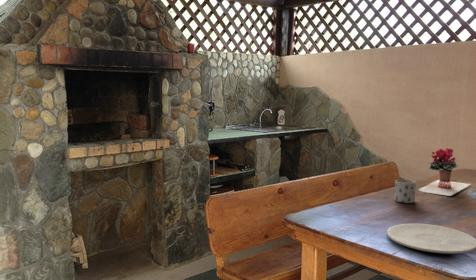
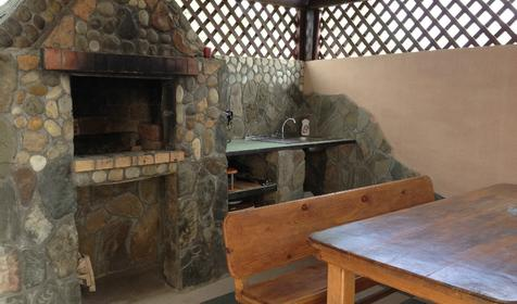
- potted flower (444, 168)
- mug (405, 190)
- plate (430, 238)
